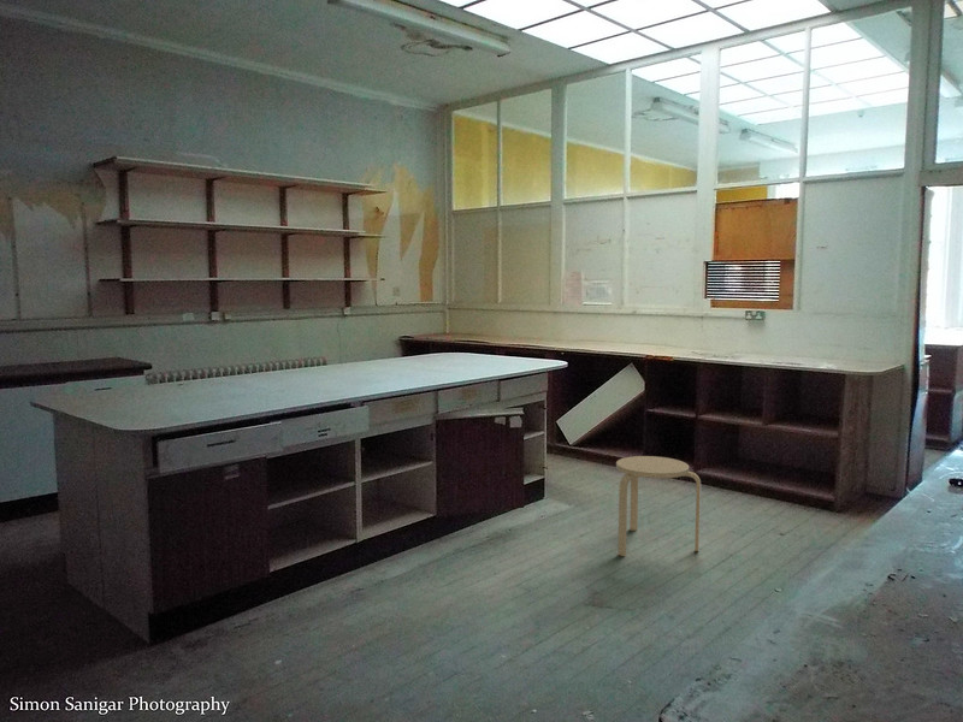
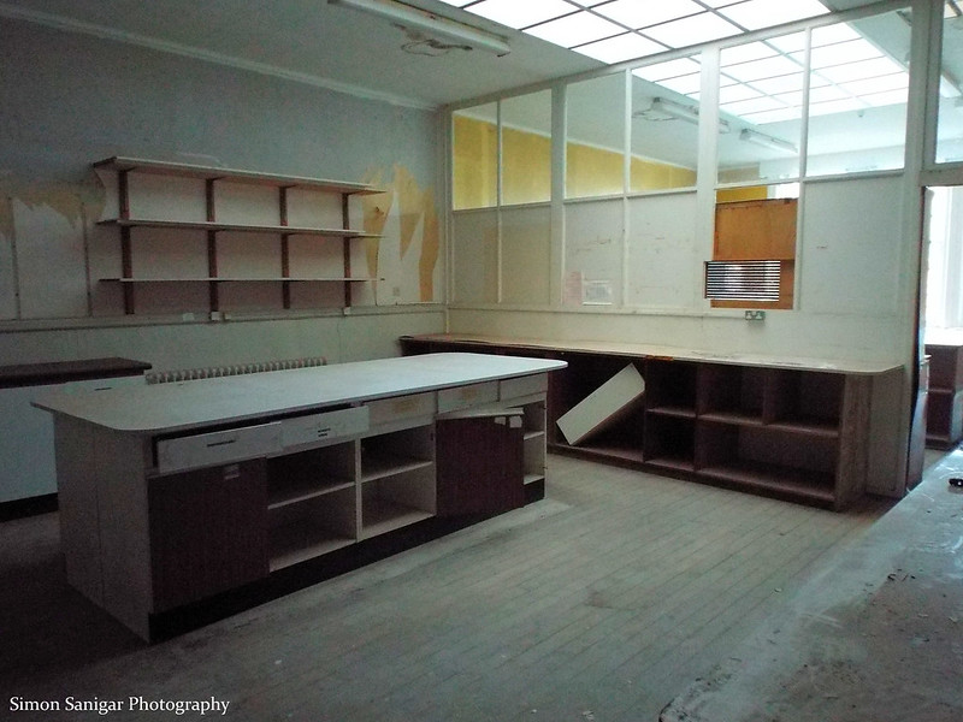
- stool (637, 502)
